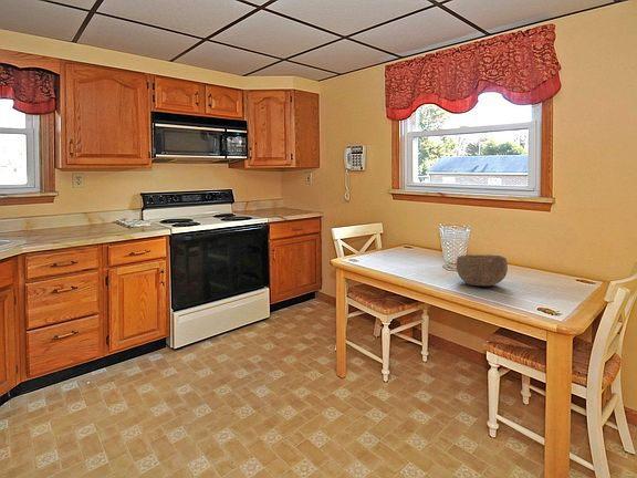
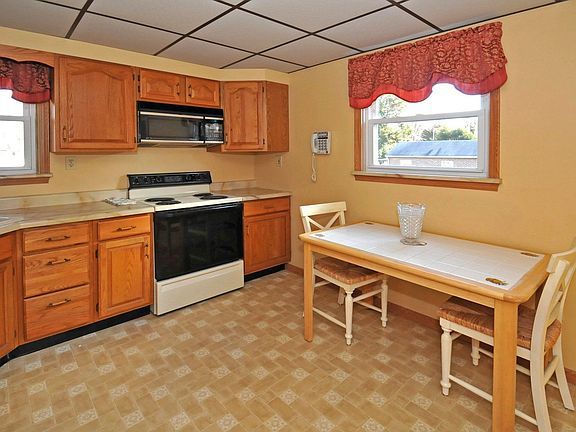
- bowl (481, 270)
